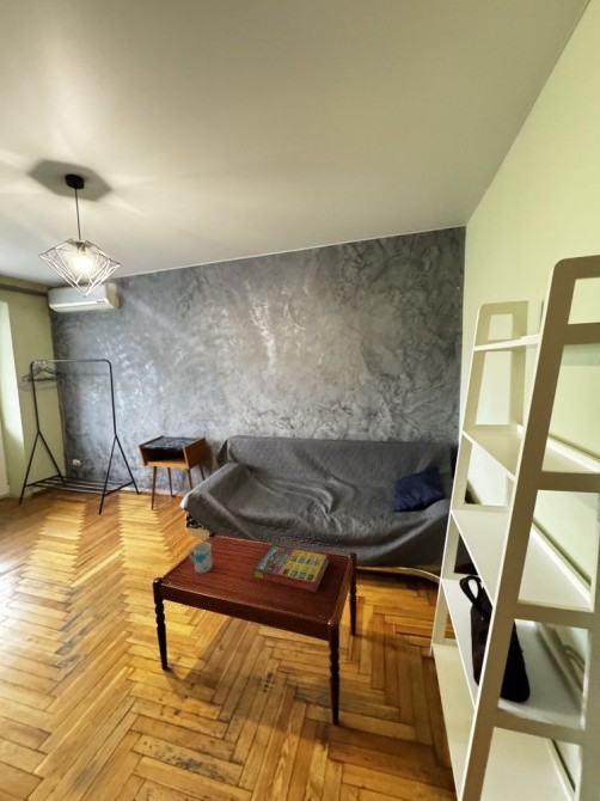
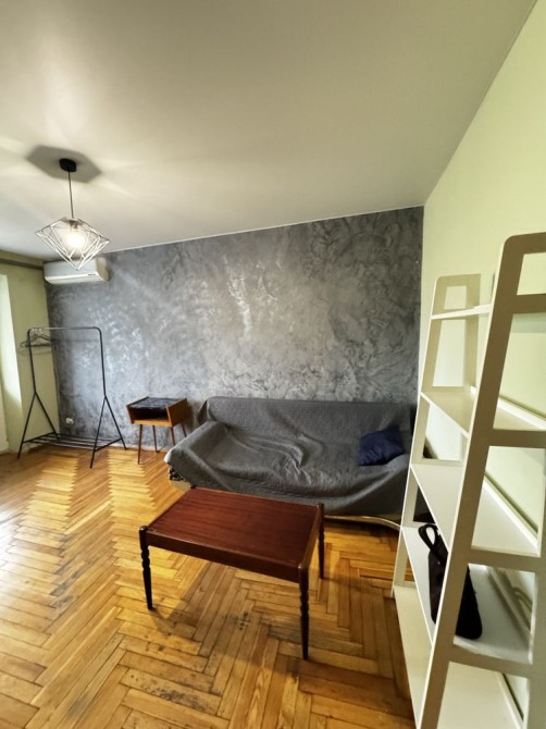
- mug (198, 556)
- game compilation box (292, 565)
